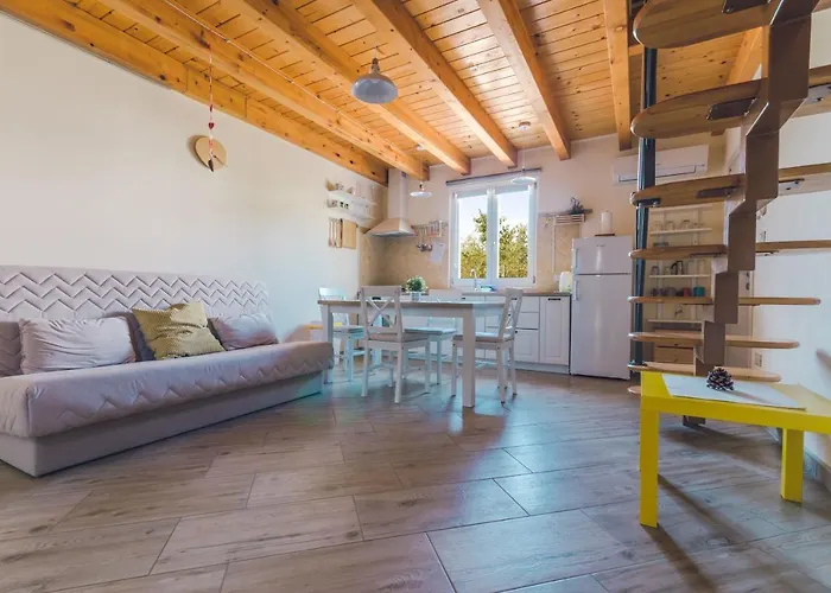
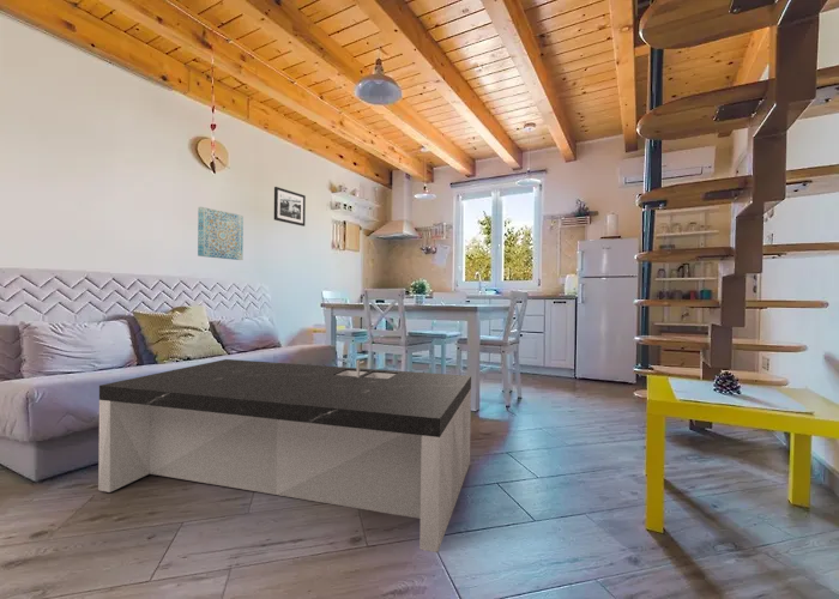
+ coffee table (301, 419)
+ picture frame (290, 207)
+ wall art (221, 235)
